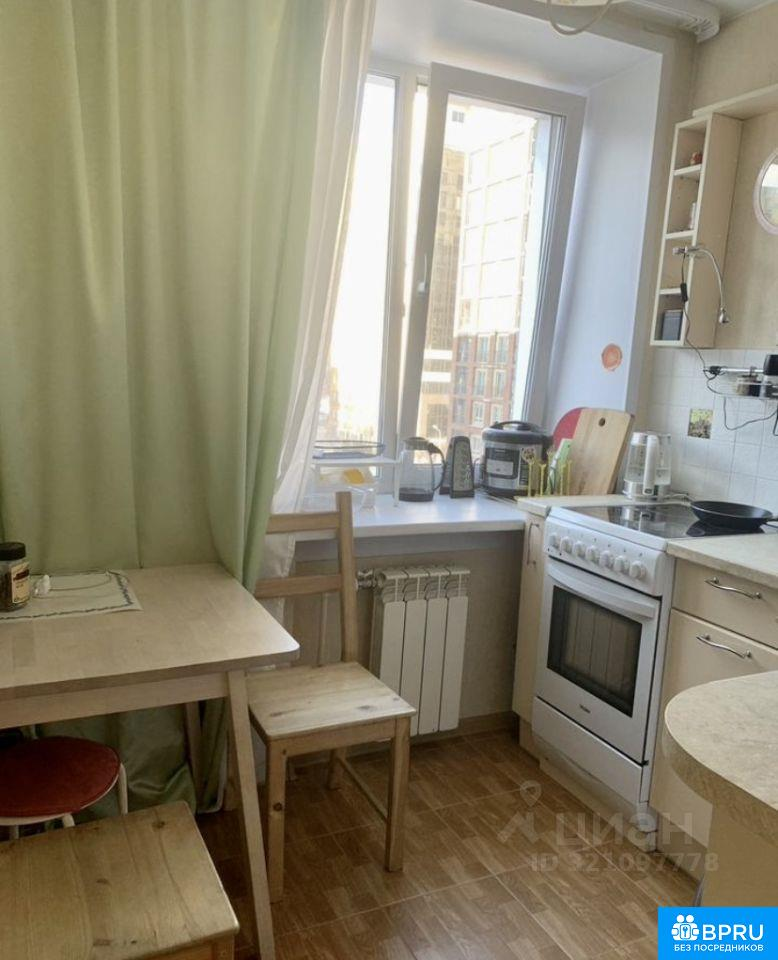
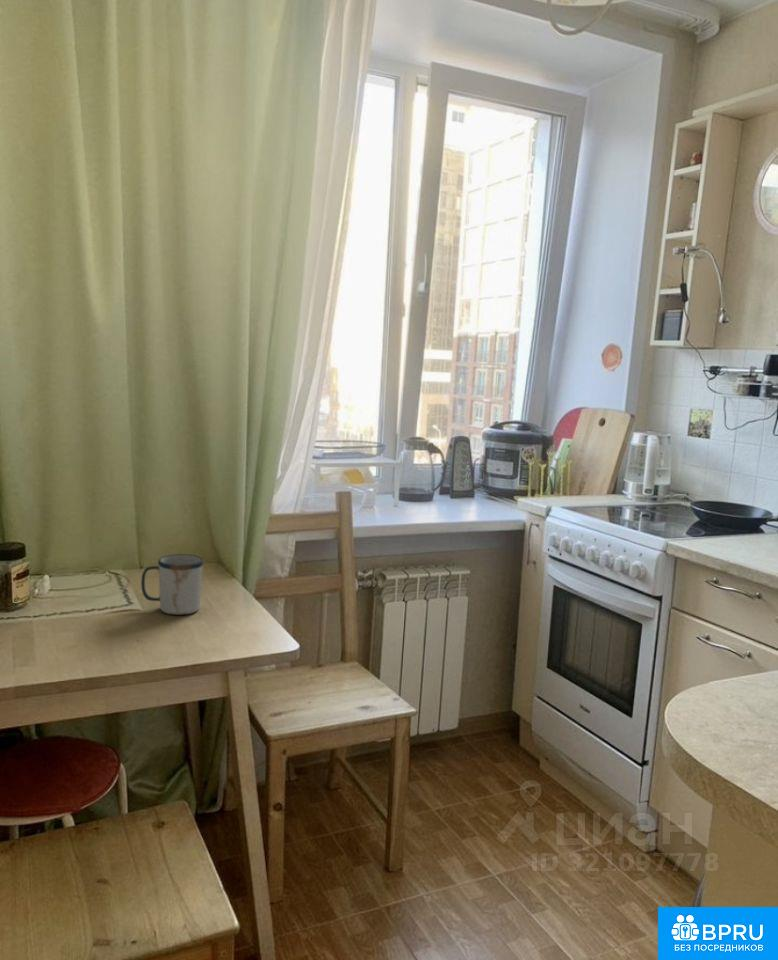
+ mug (176, 583)
